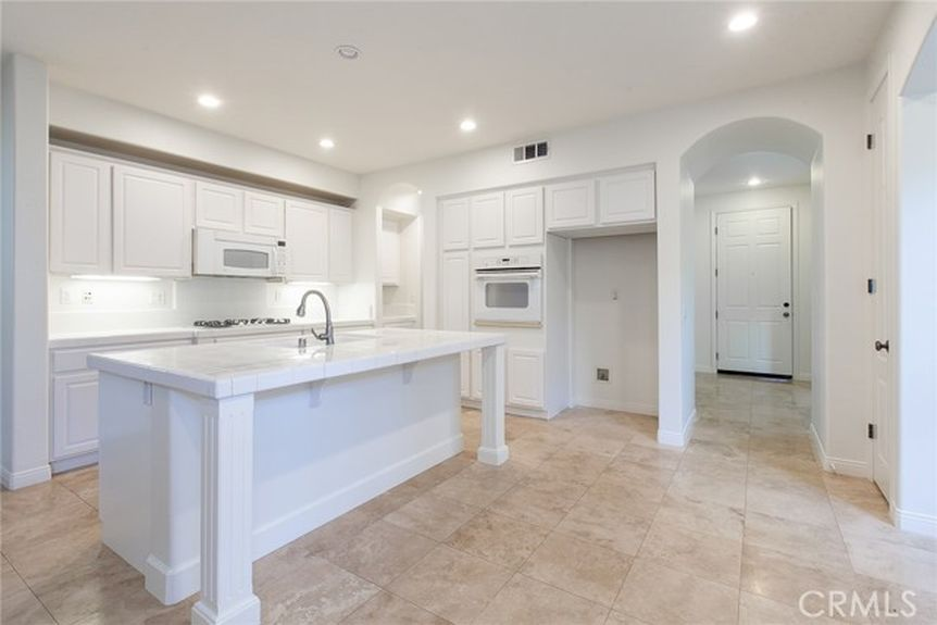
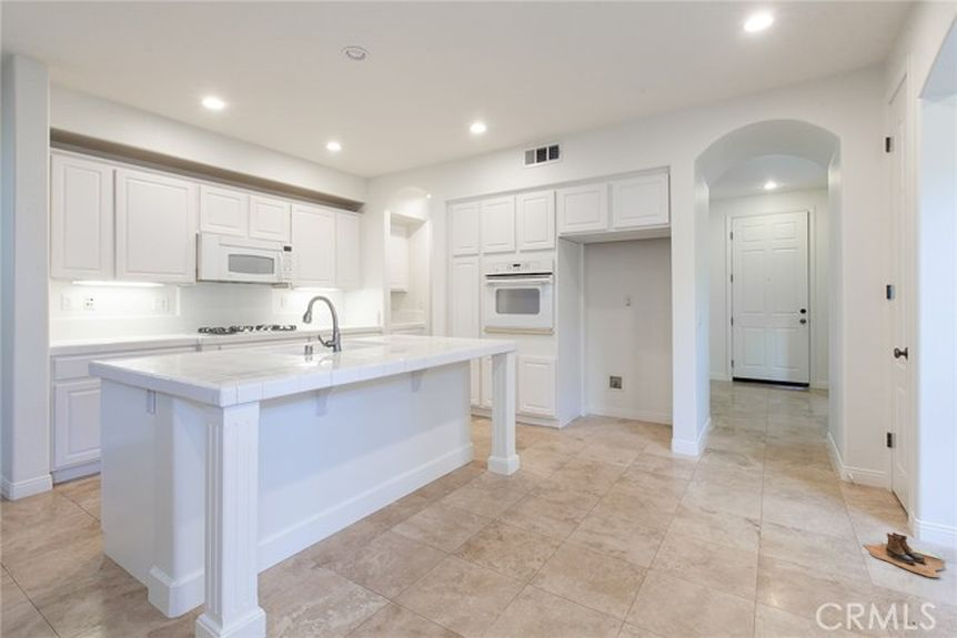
+ boots (906, 548)
